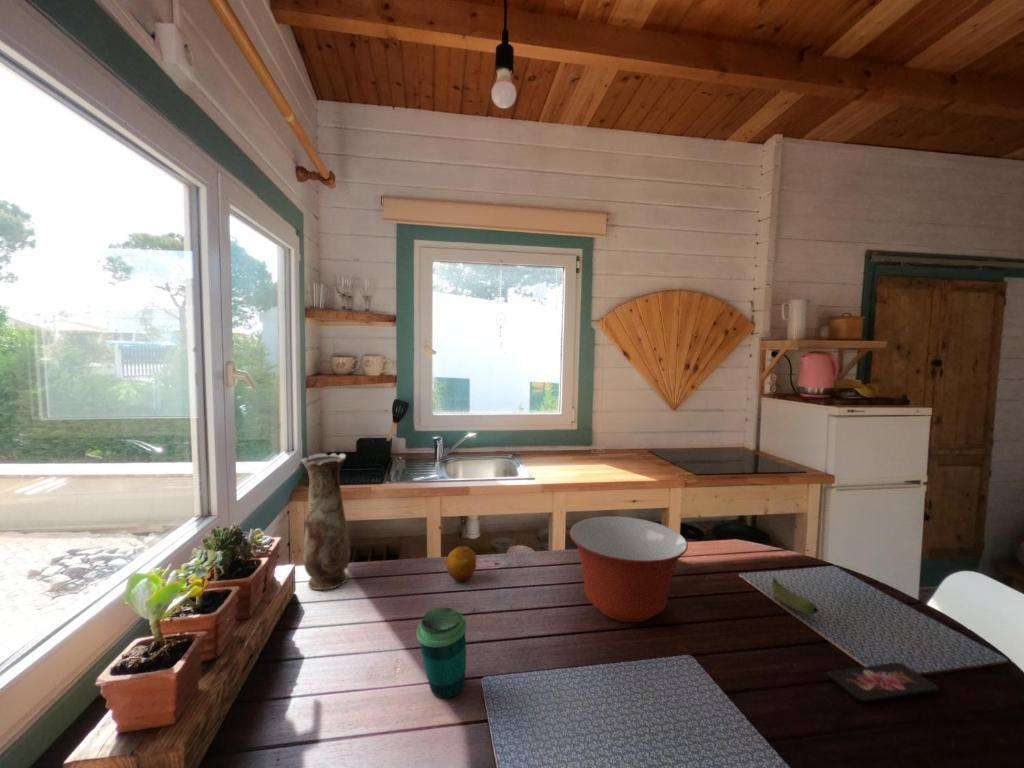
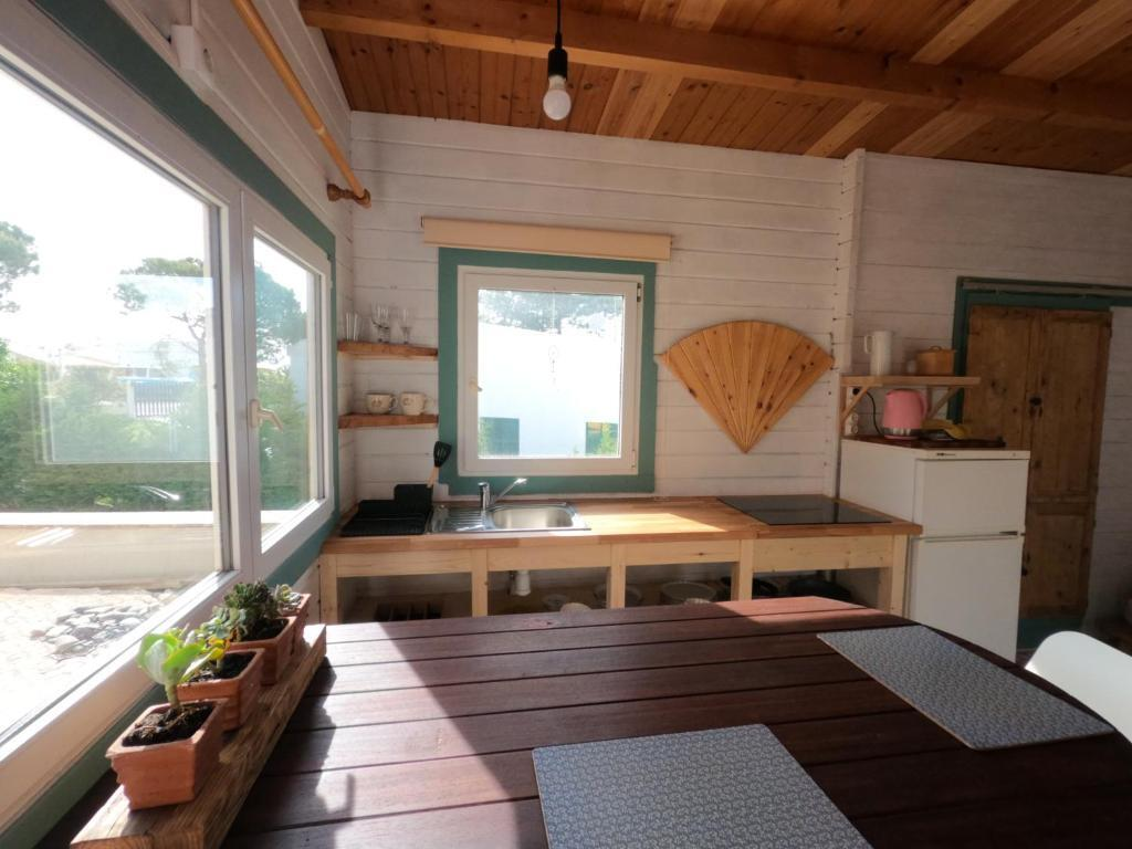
- mixing bowl (625, 571)
- fruit (461, 563)
- vase (326, 519)
- cup (441, 653)
- smartphone (881, 681)
- banana (794, 599)
